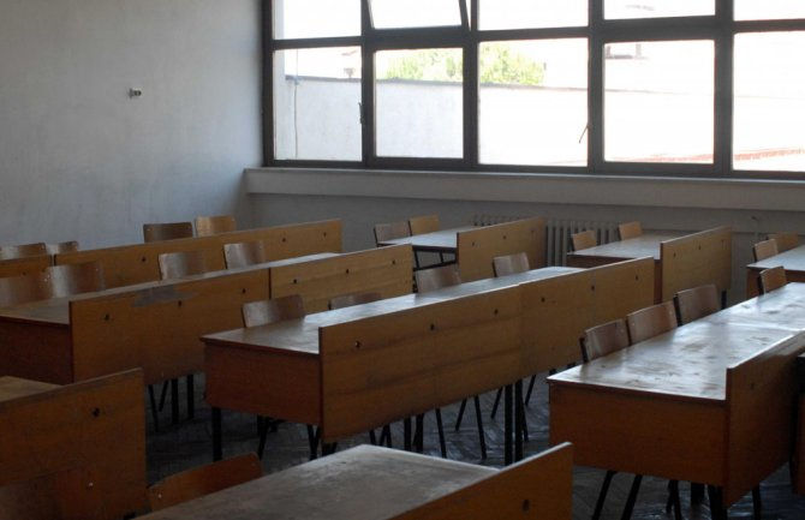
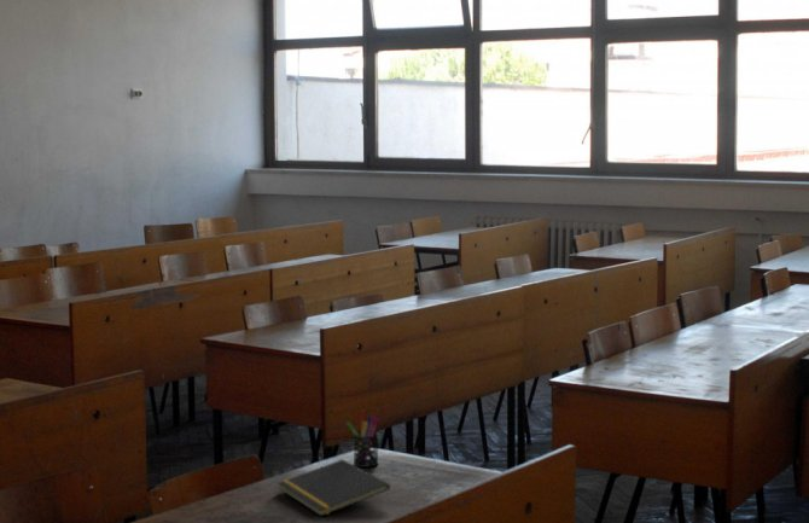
+ pen holder (362, 437)
+ notepad (332, 486)
